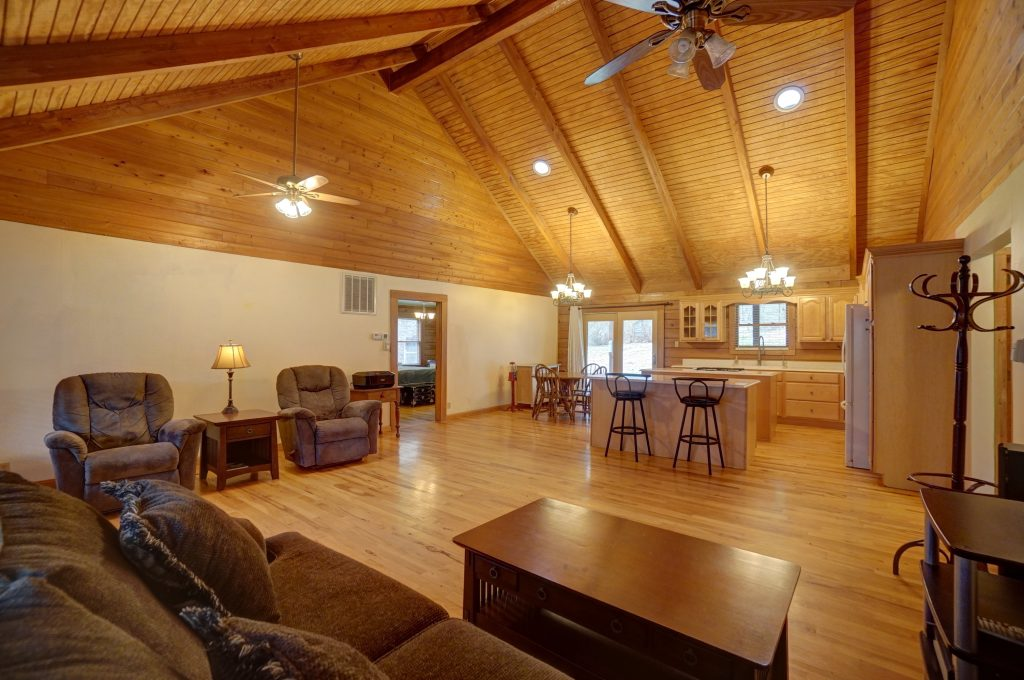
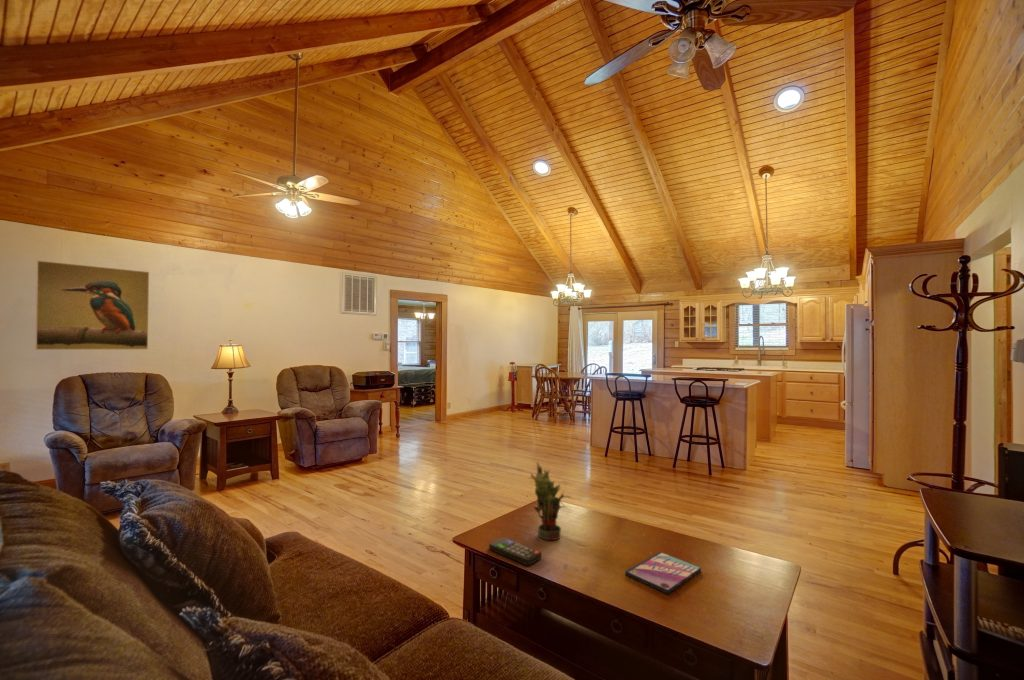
+ potted plant (547, 500)
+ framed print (96, 308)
+ video game case (663, 570)
+ remote control (514, 550)
